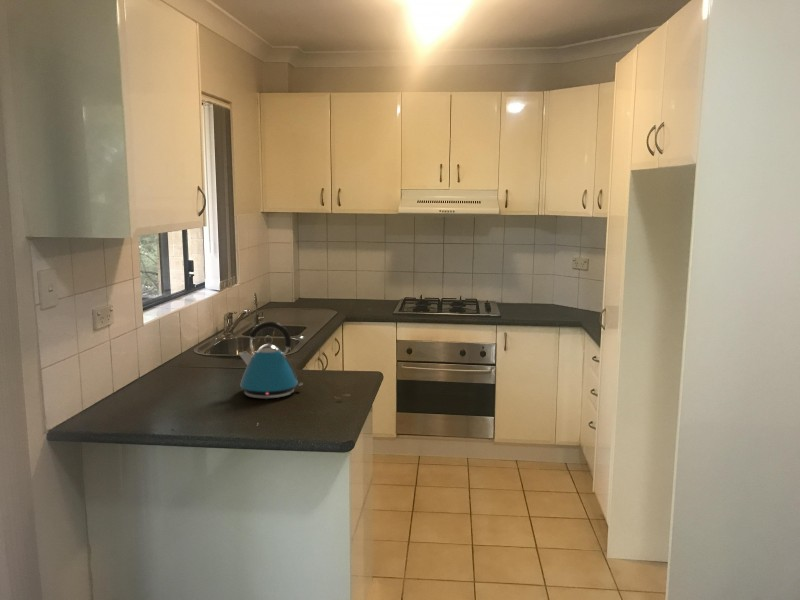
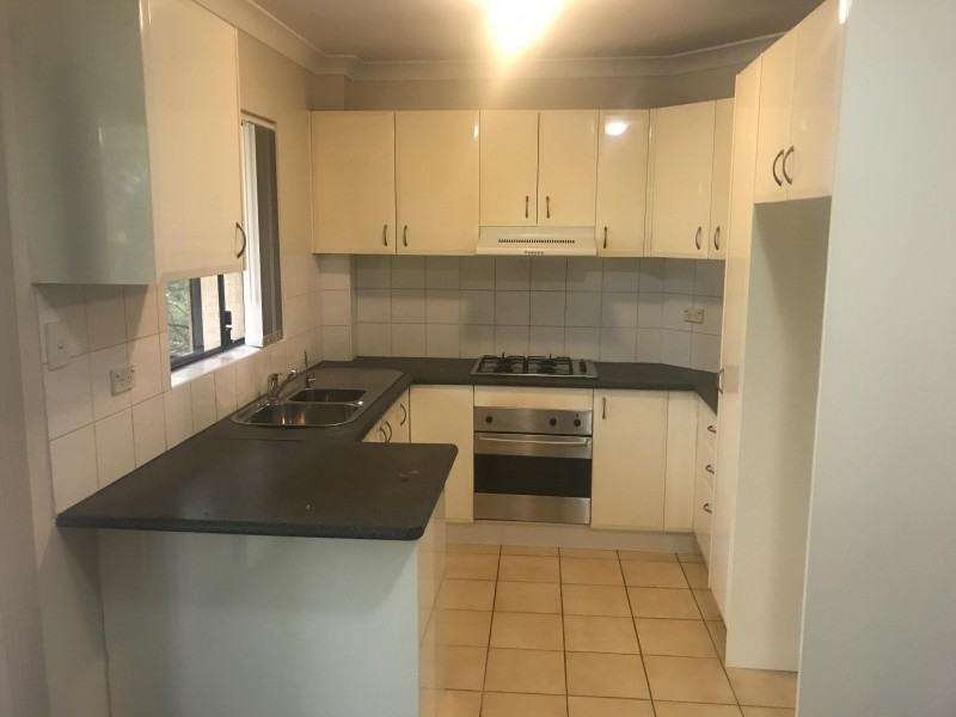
- kettle (270, 356)
